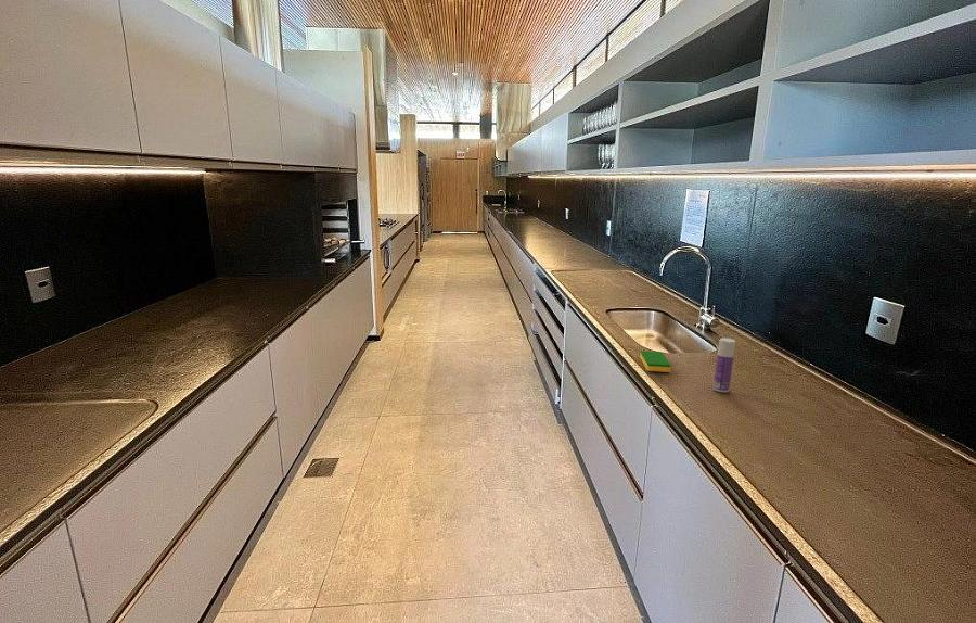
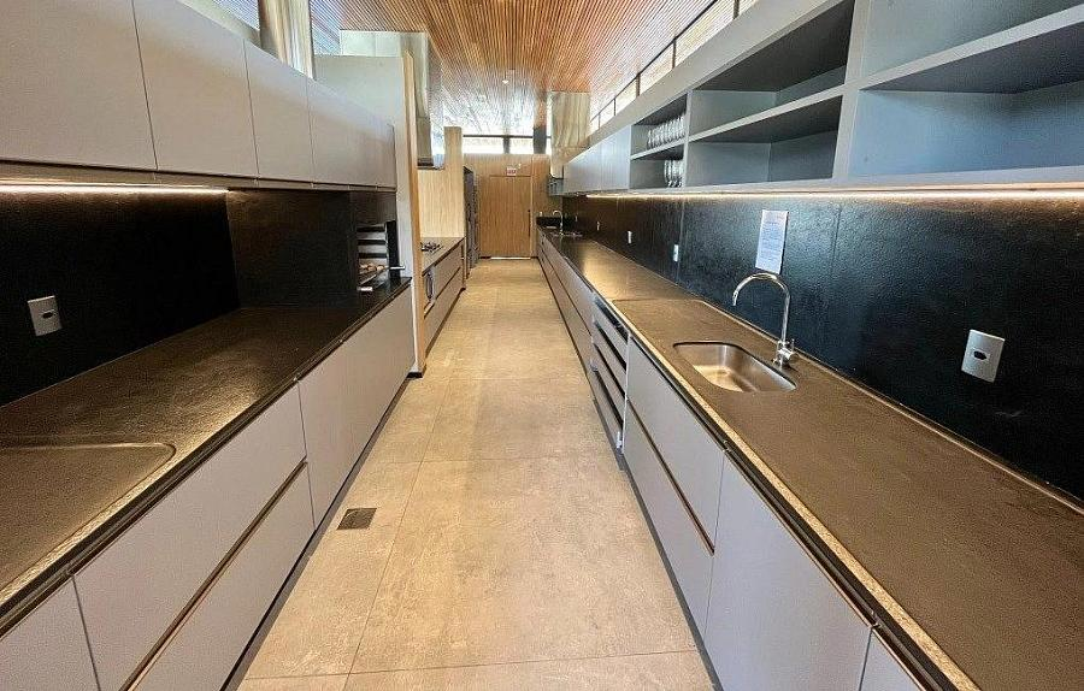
- dish sponge (654, 360)
- bottle (723, 365)
